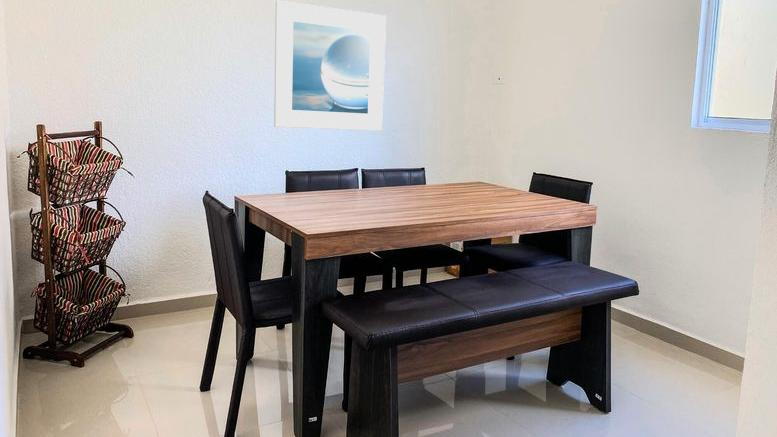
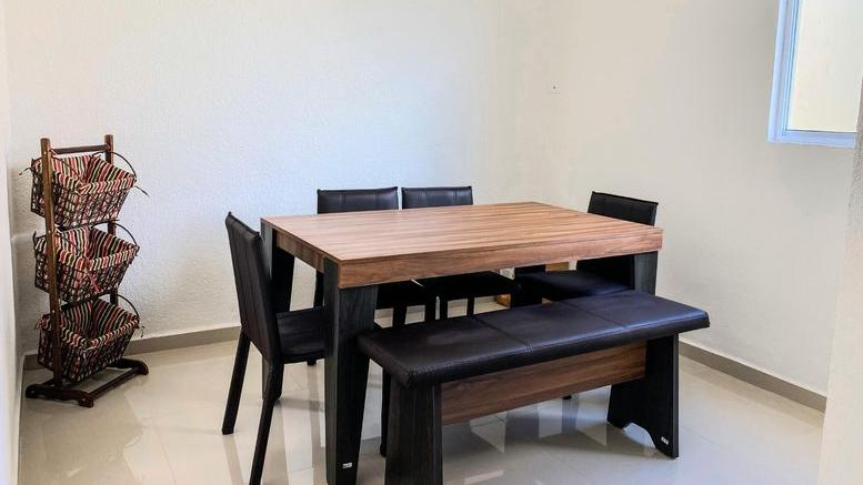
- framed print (331, 69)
